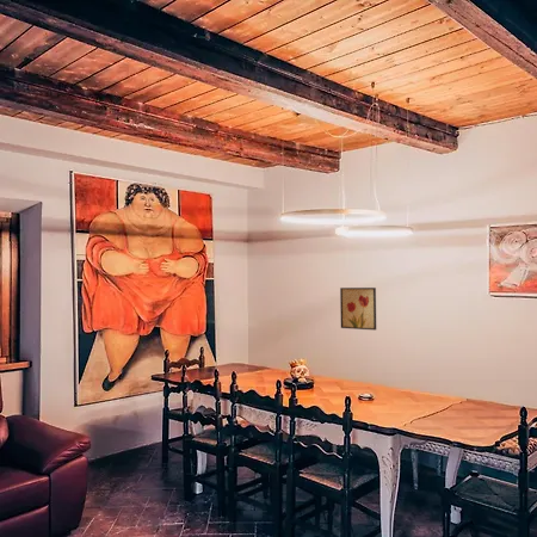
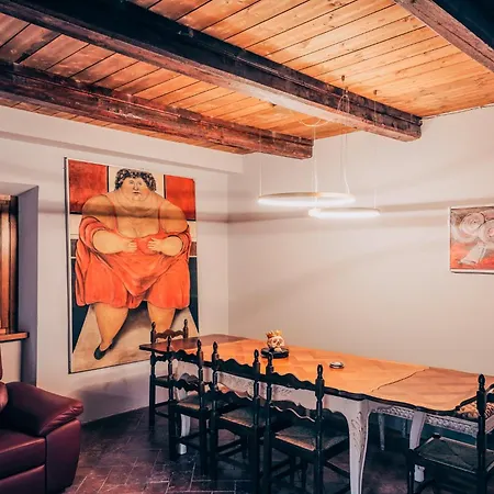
- wall art (358, 308)
